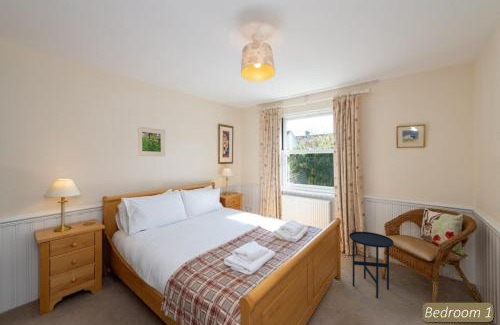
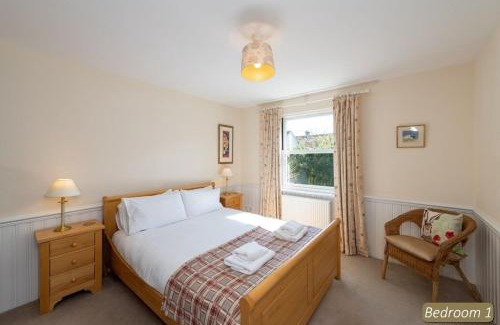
- side table (370, 262)
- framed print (151, 142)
